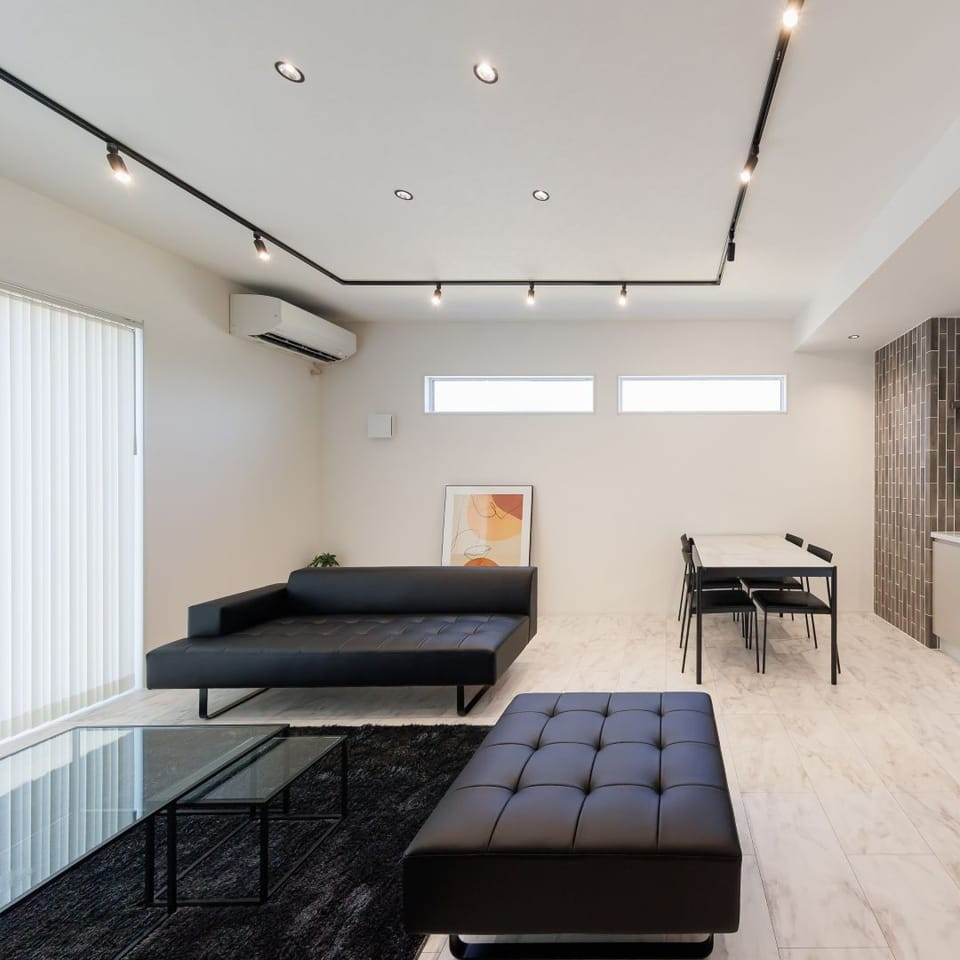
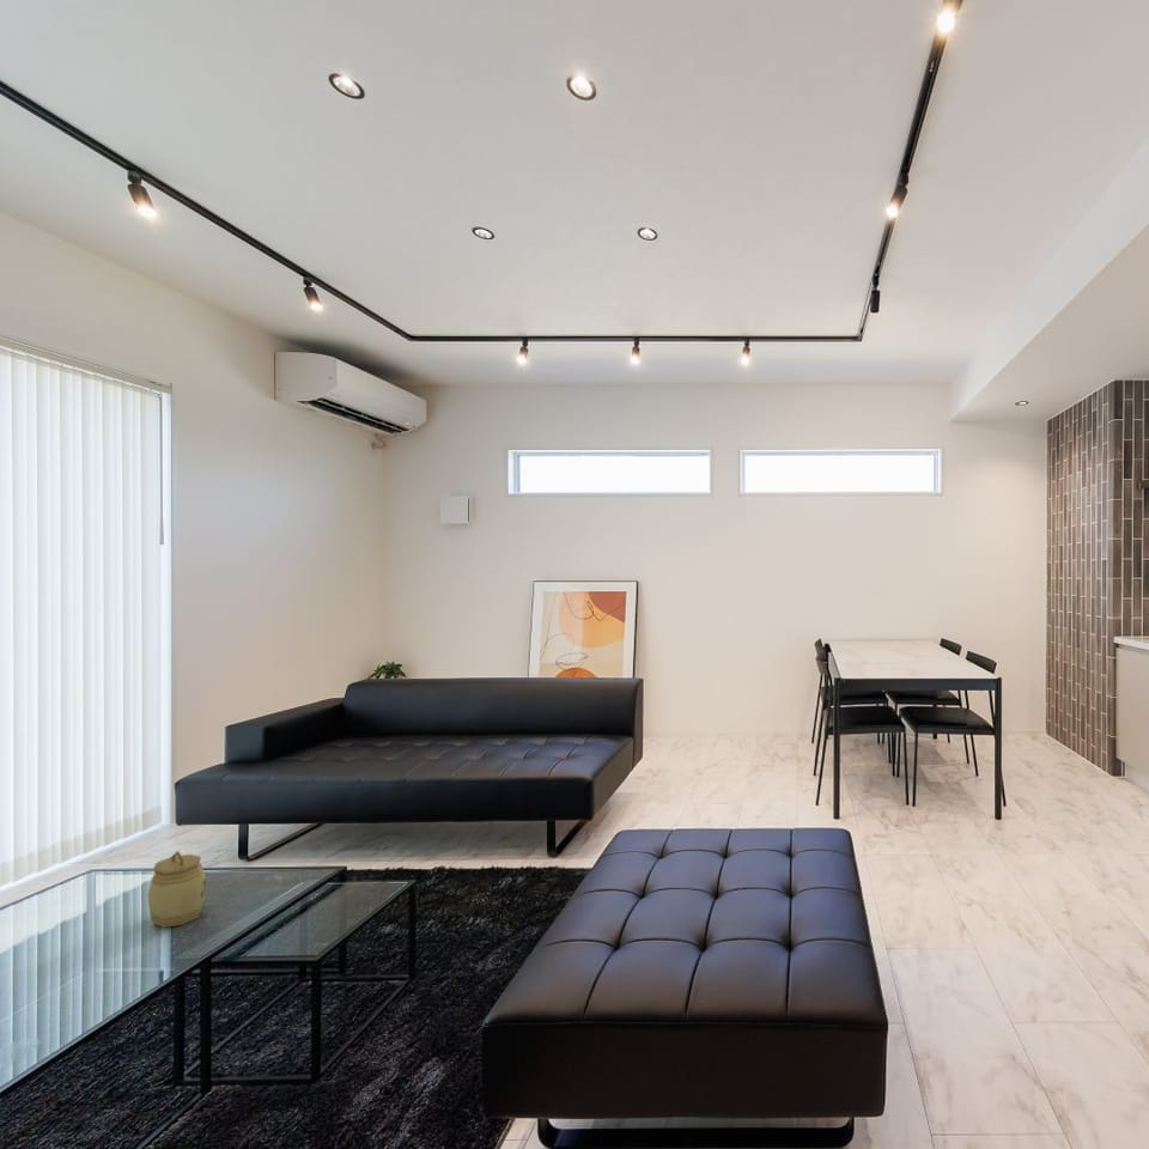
+ jar (177, 883)
